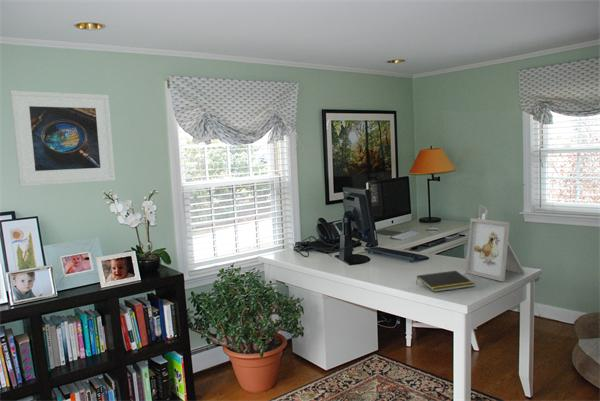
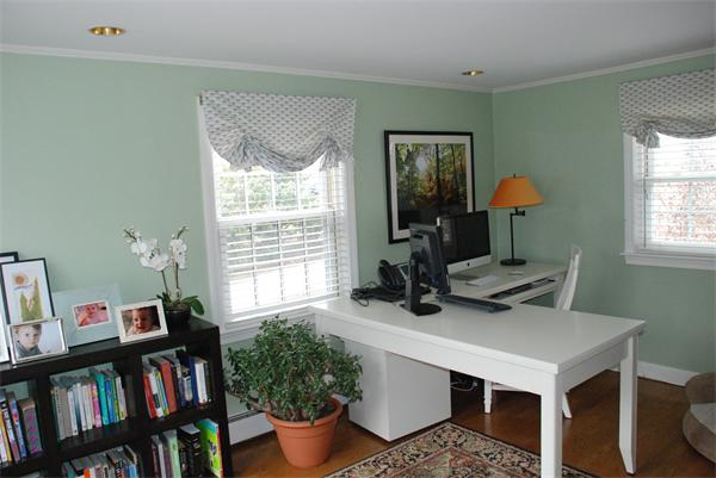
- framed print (66, 138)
- notepad (445, 280)
- picture frame (497, 246)
